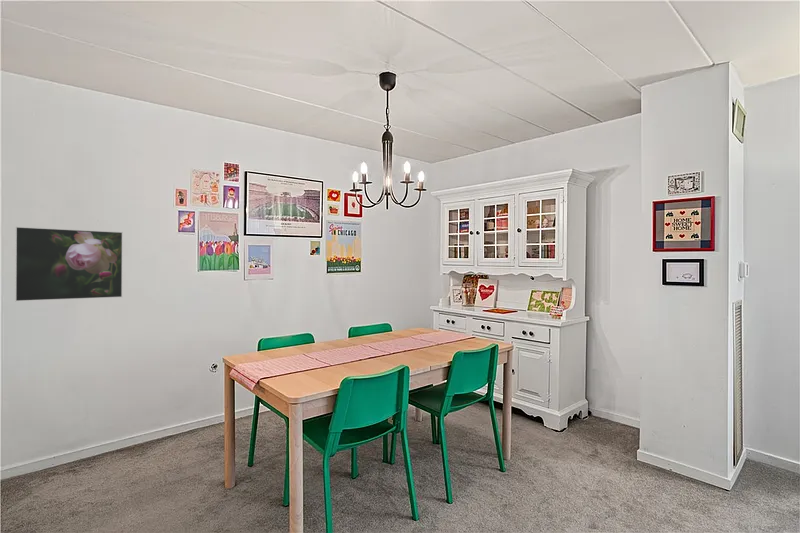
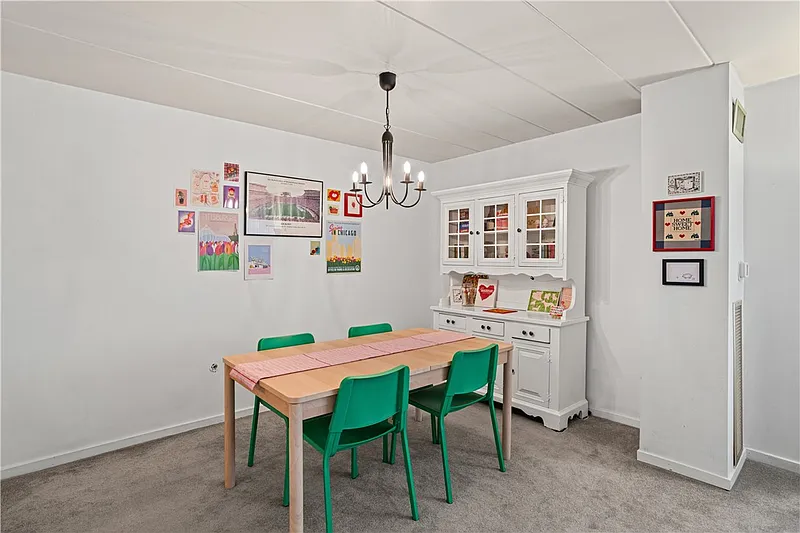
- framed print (72, 264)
